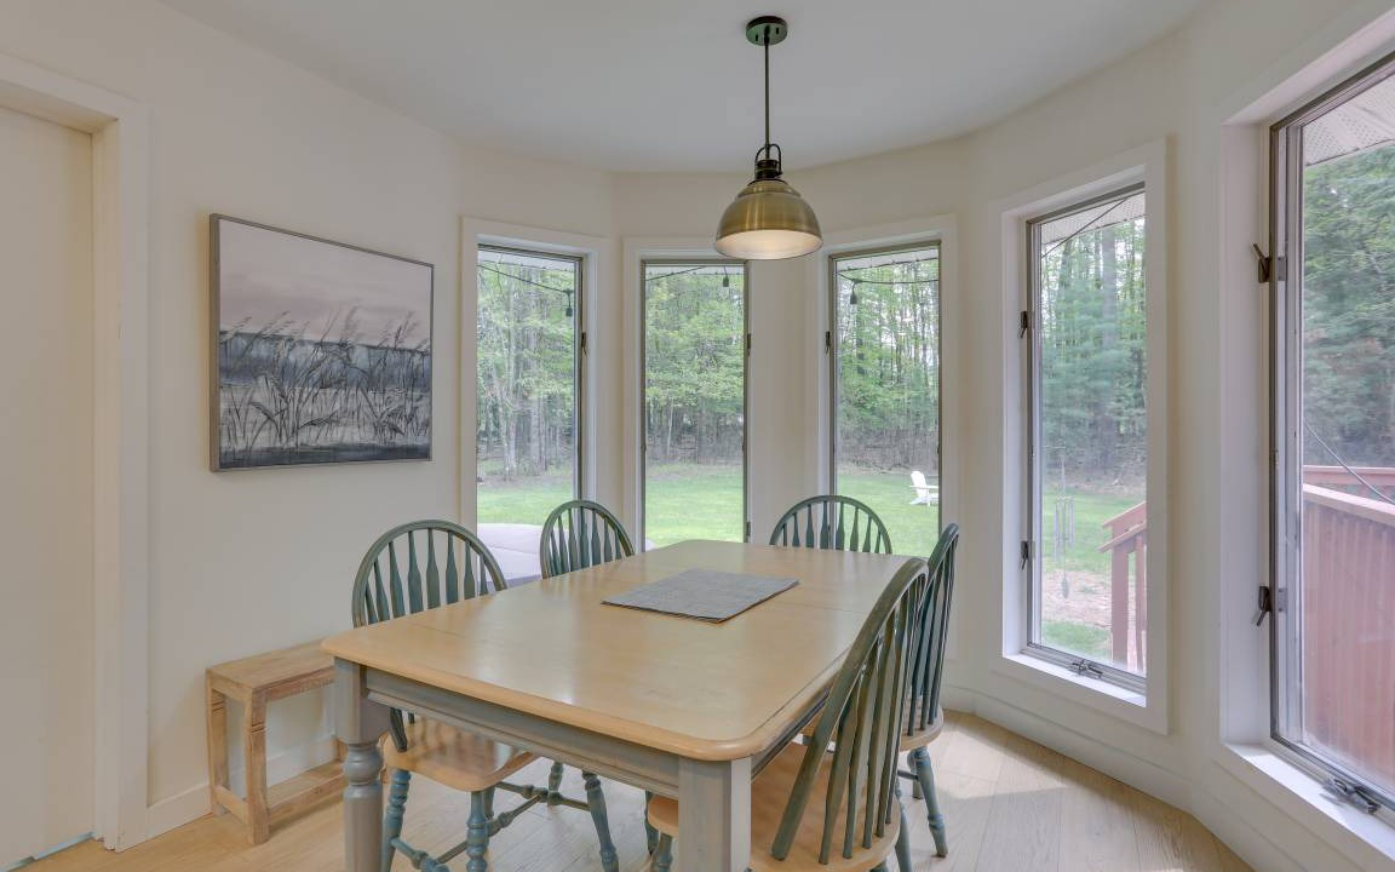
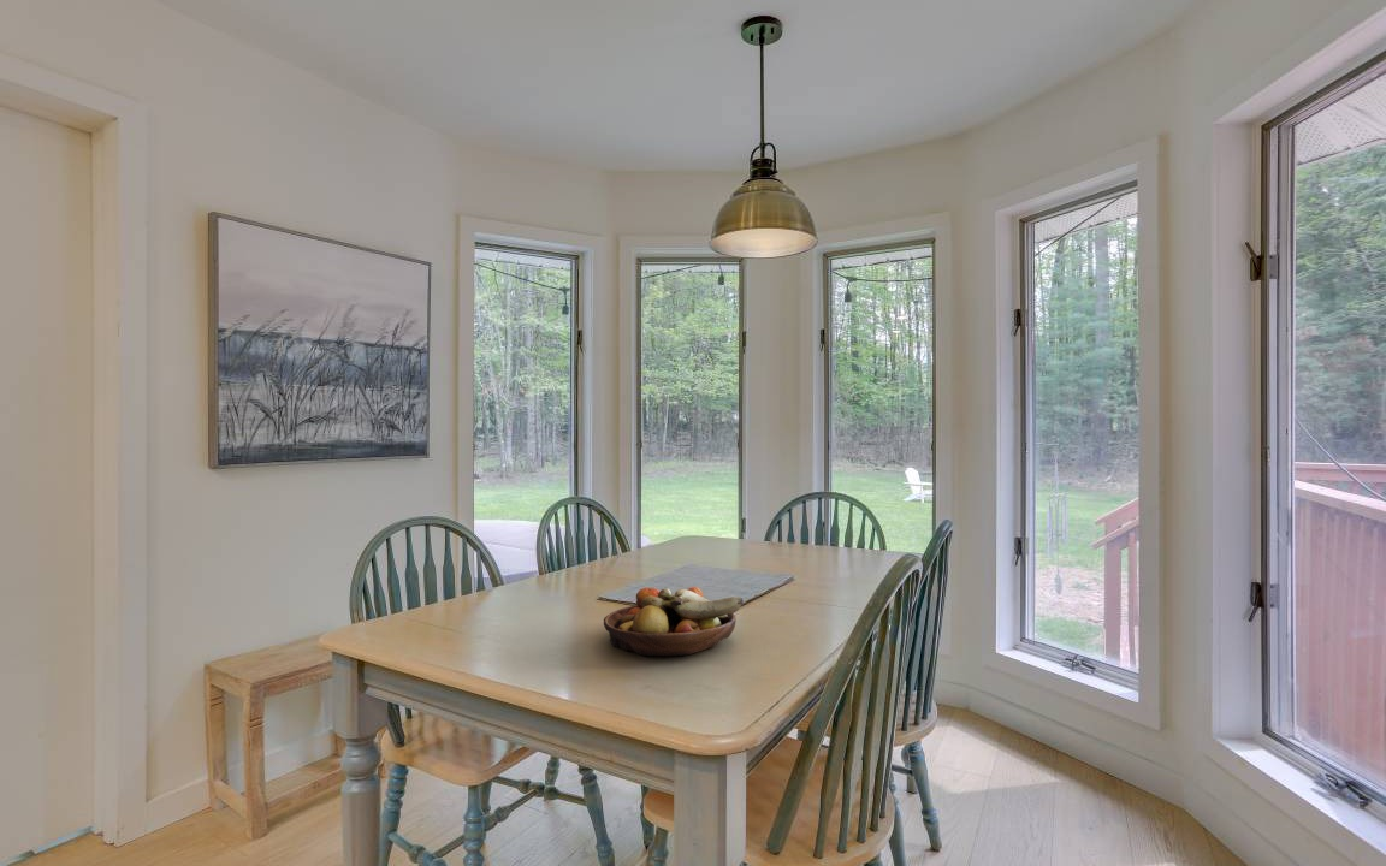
+ fruit bowl (671, 611)
